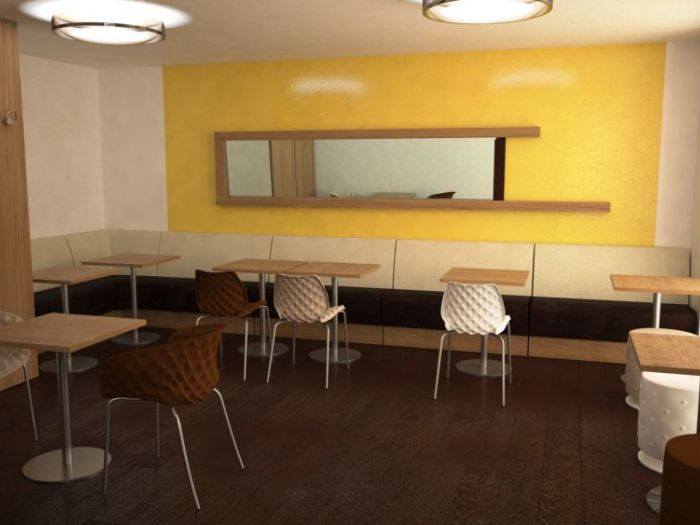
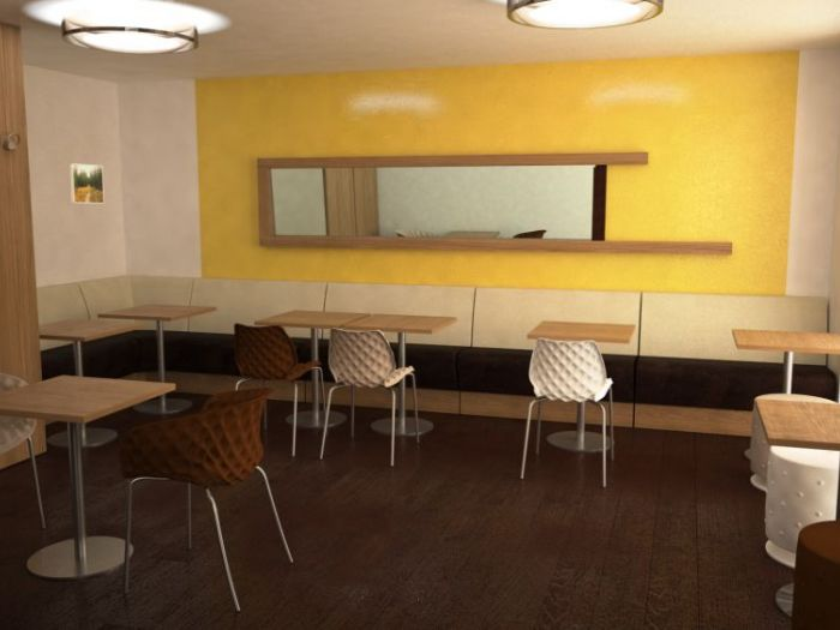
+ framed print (86, 184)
